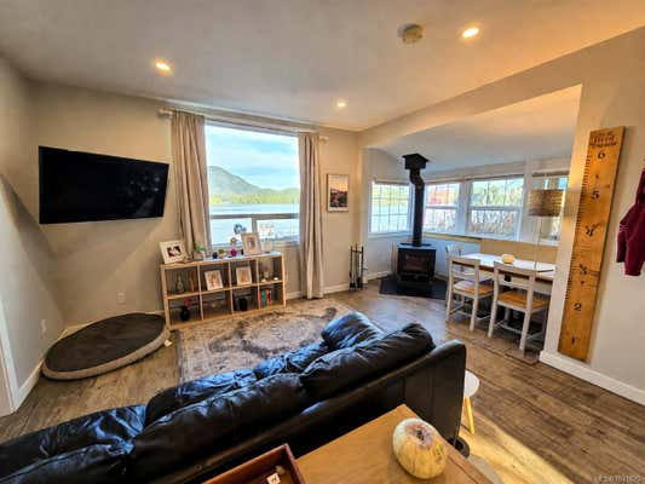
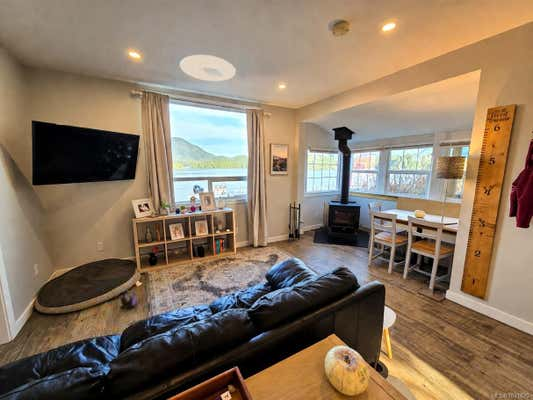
+ plush toy (128, 297)
+ ceiling light (208, 67)
